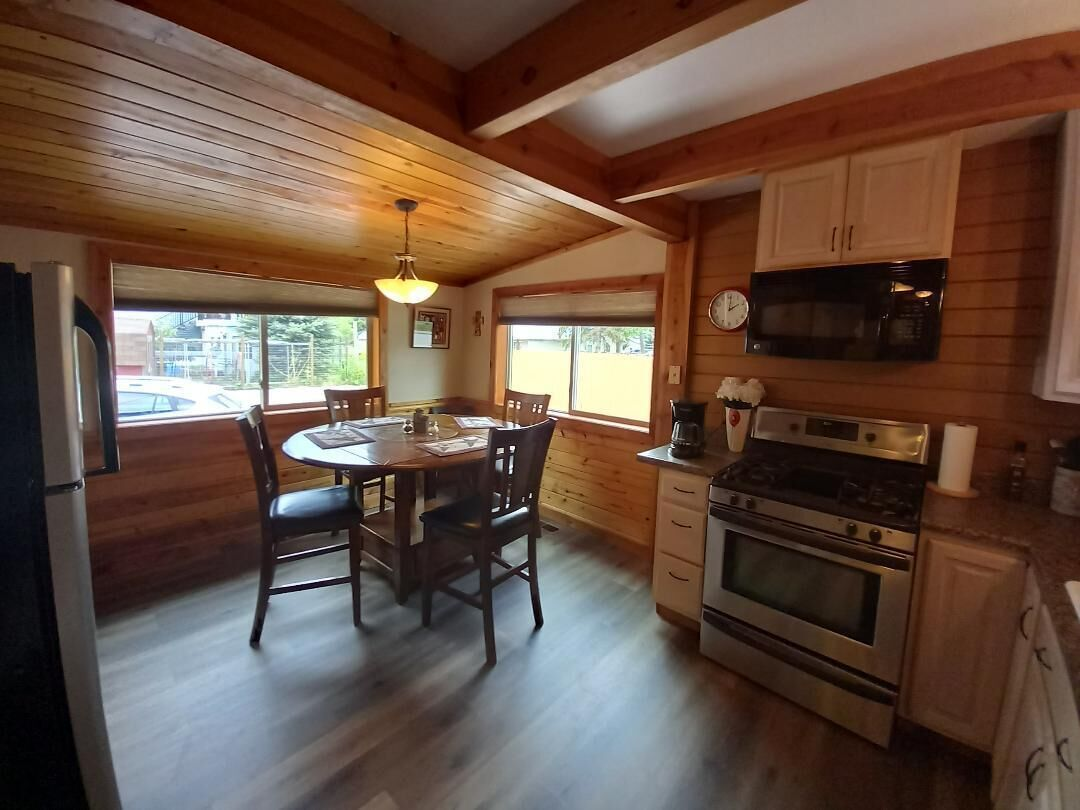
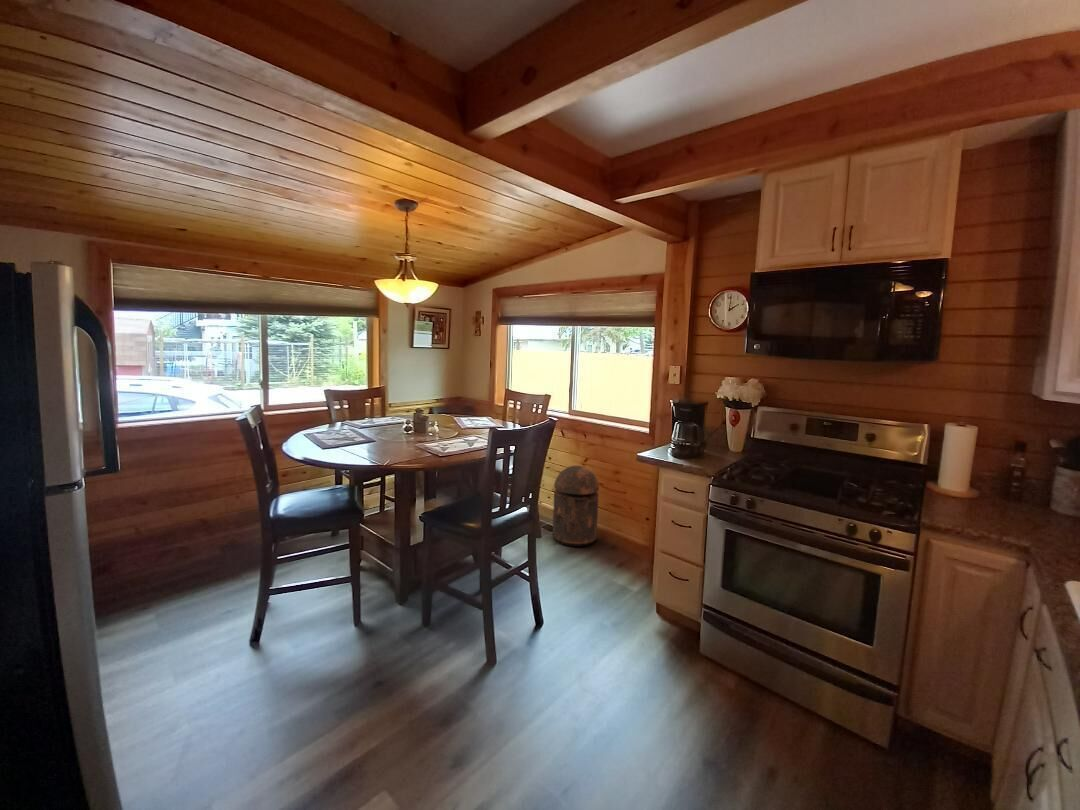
+ trash can (575, 502)
